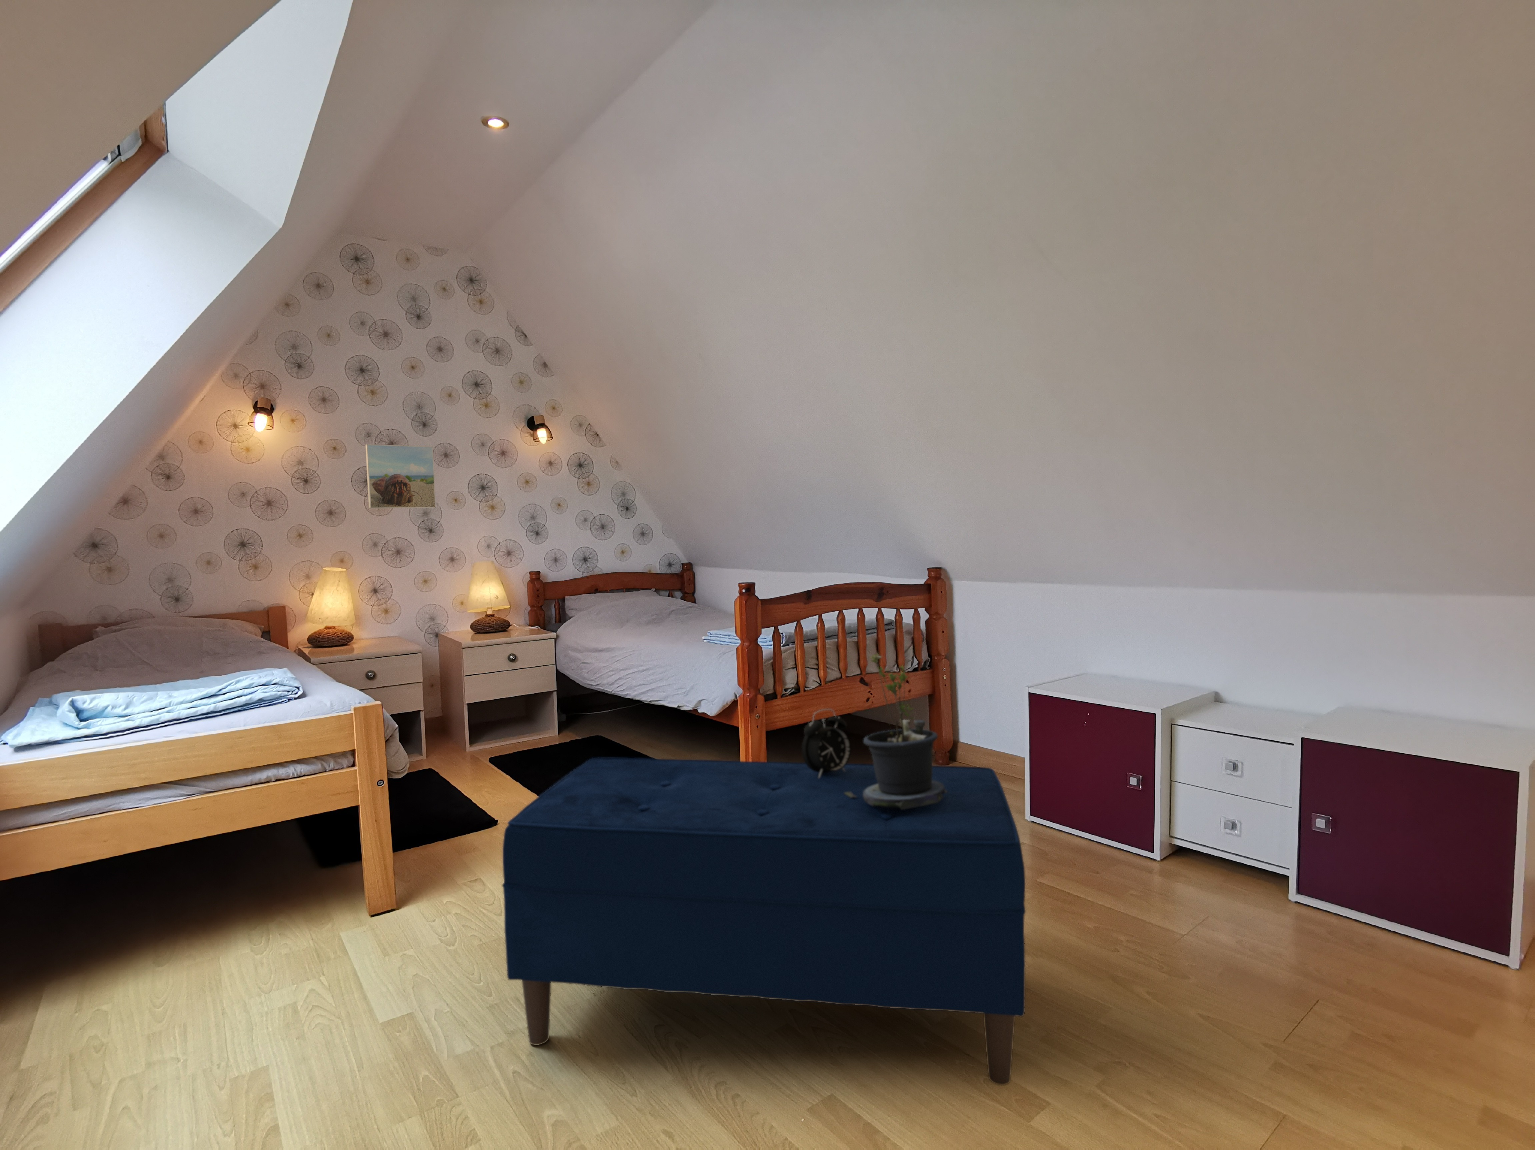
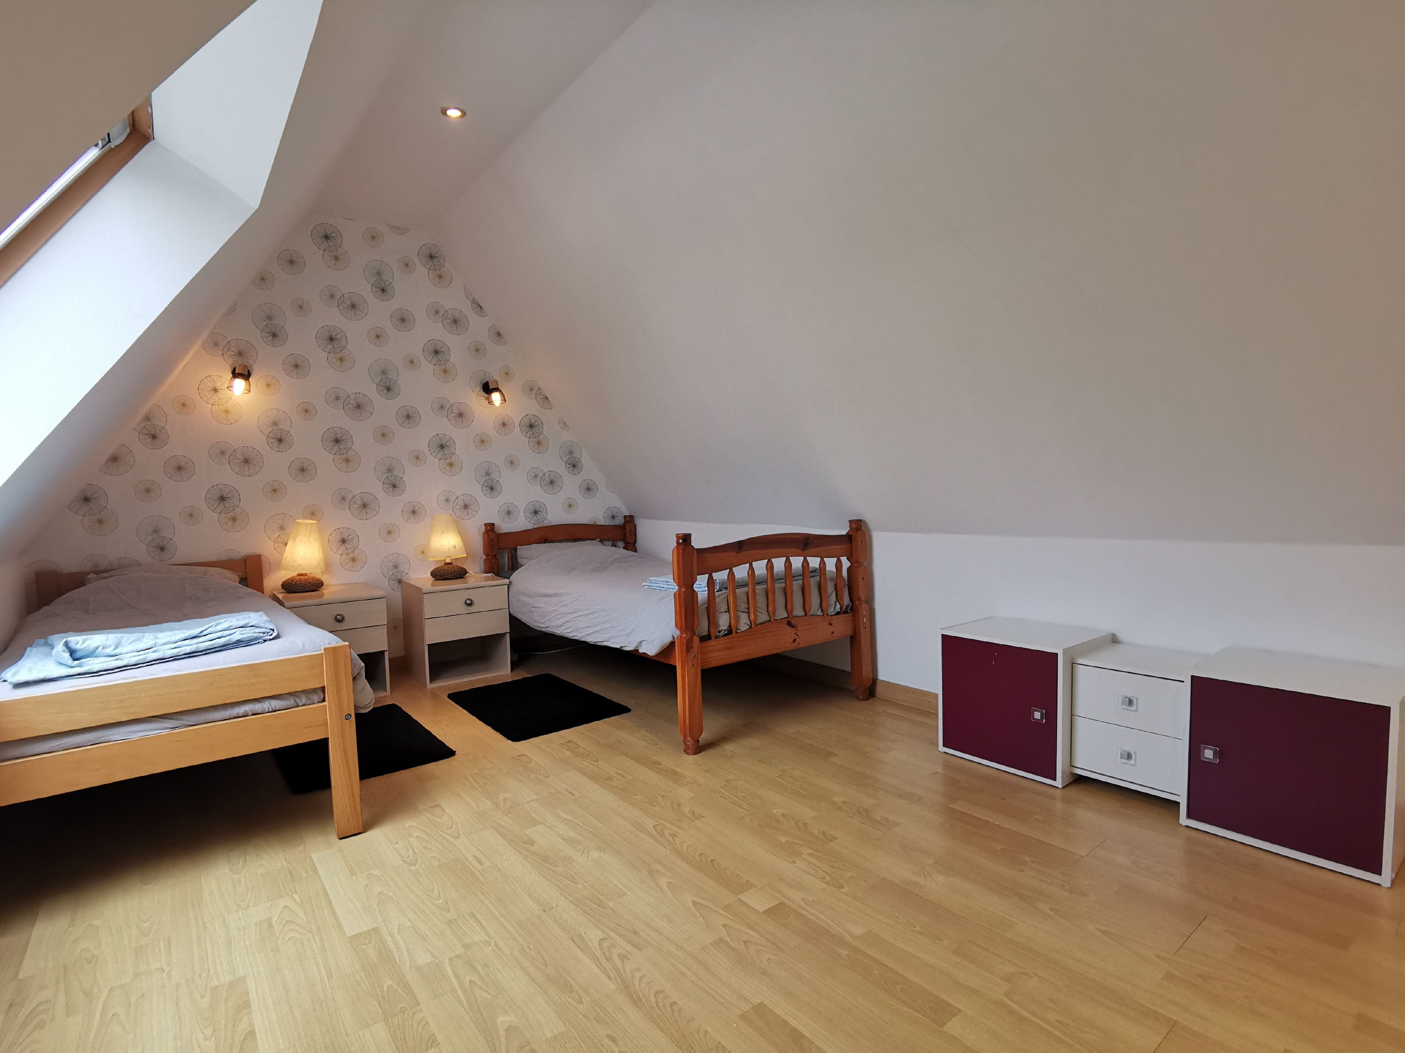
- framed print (401, 477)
- alarm clock (827, 742)
- potted plant (899, 730)
- bench (771, 899)
